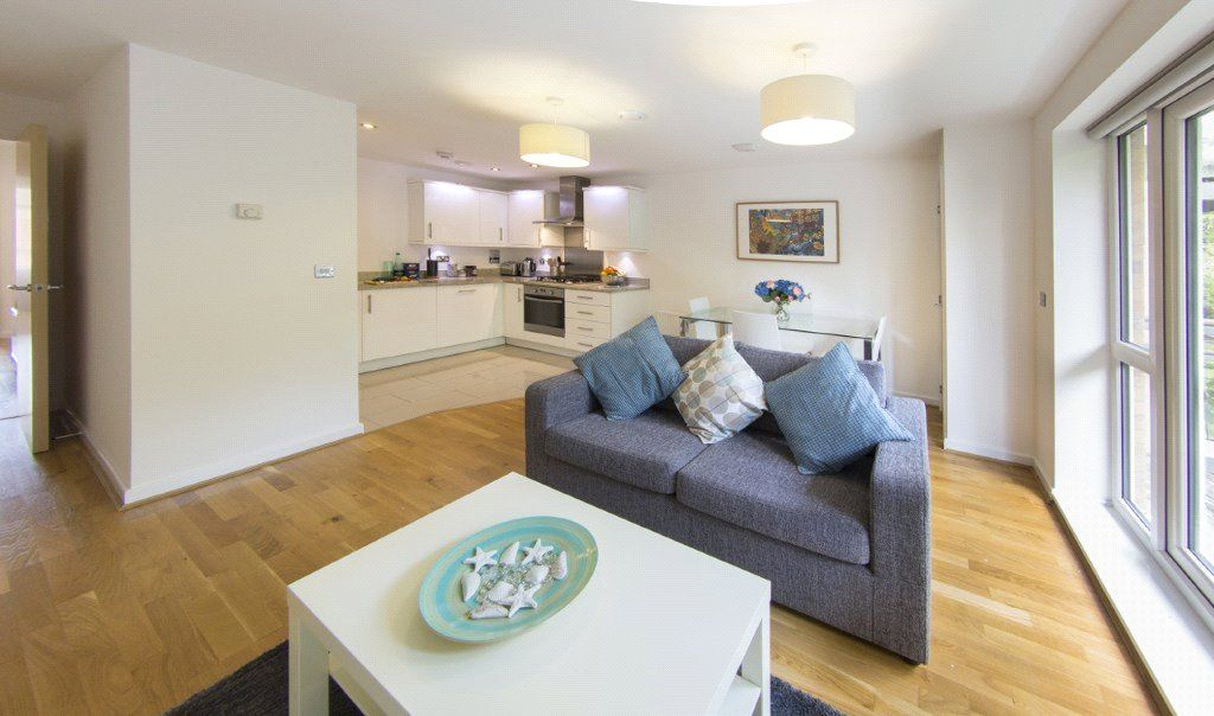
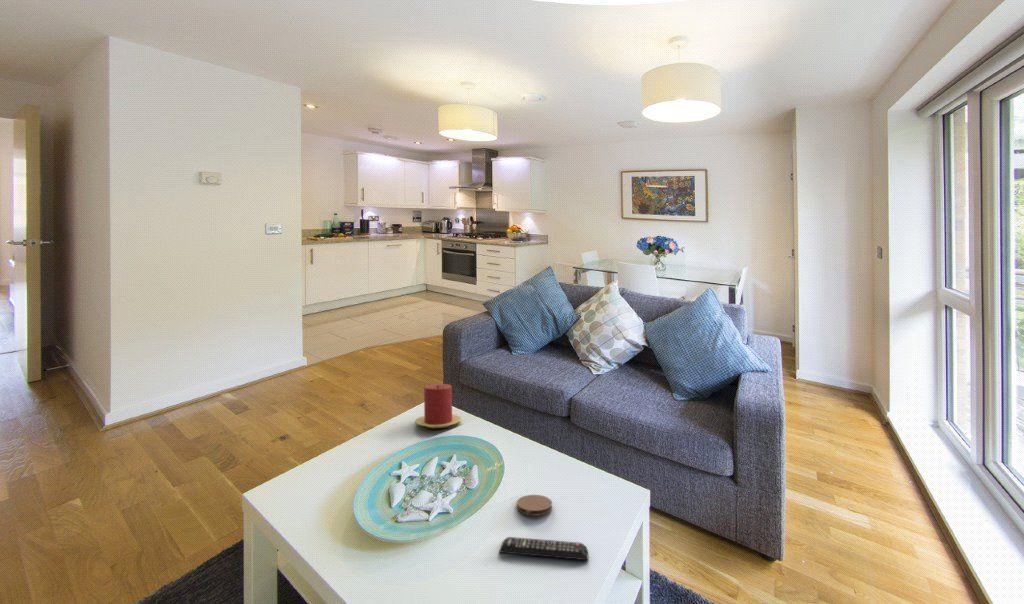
+ candle (438, 404)
+ remote control (543, 549)
+ coaster (534, 504)
